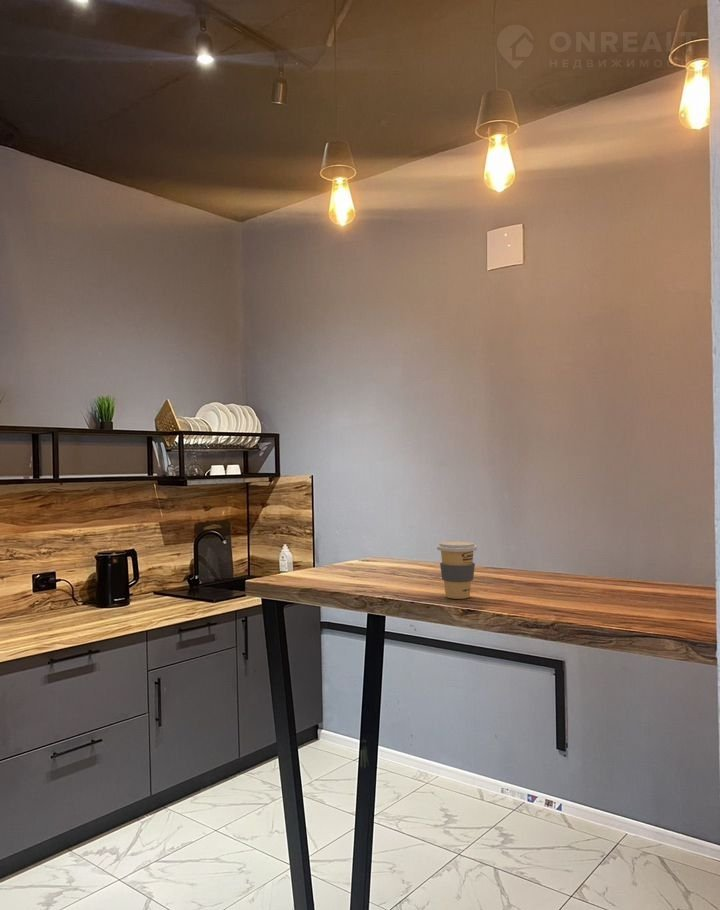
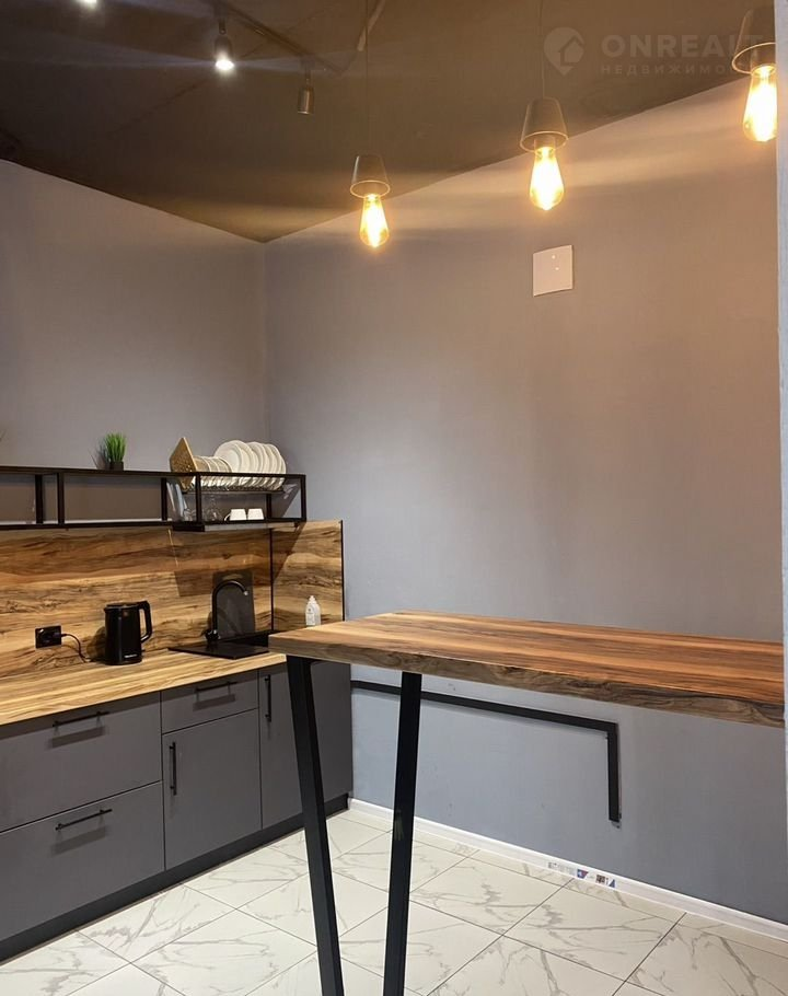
- coffee cup (457, 569)
